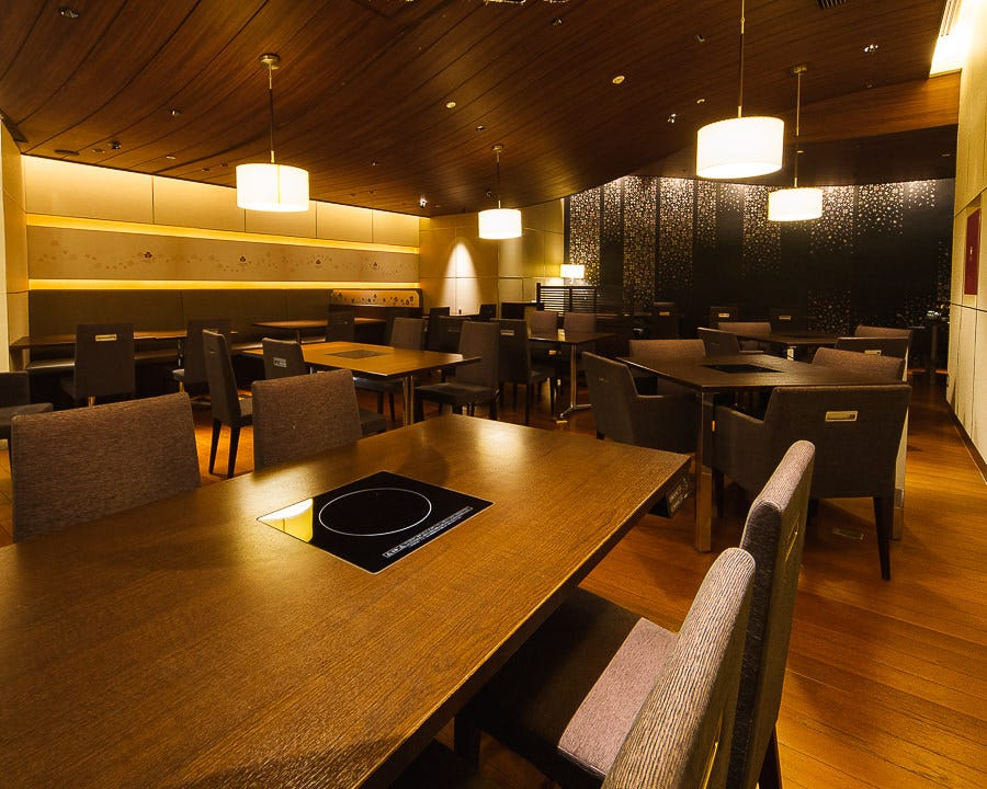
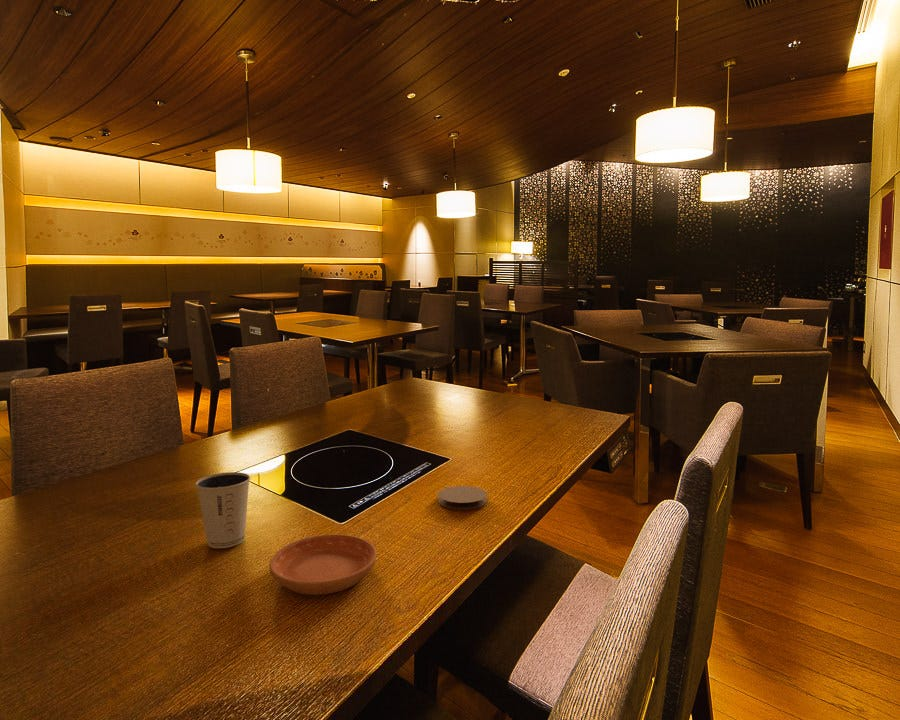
+ coaster (462, 497)
+ dixie cup (224, 510)
+ saucer (324, 564)
